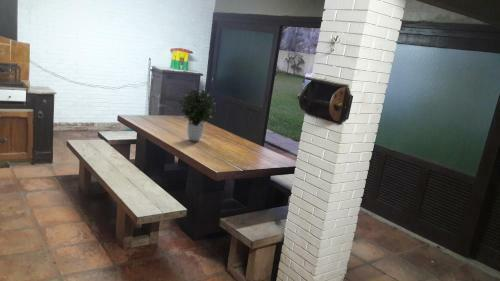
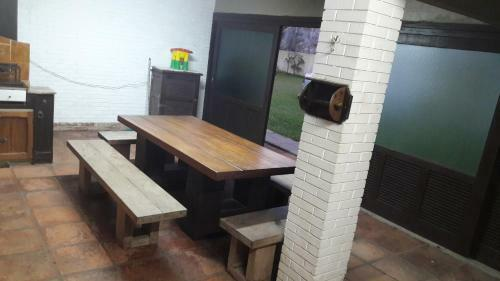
- potted plant (197, 114)
